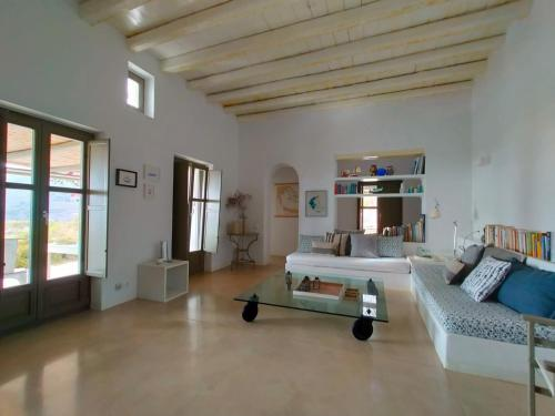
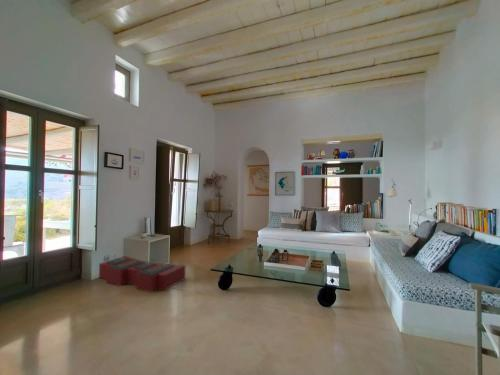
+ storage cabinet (139, 271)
